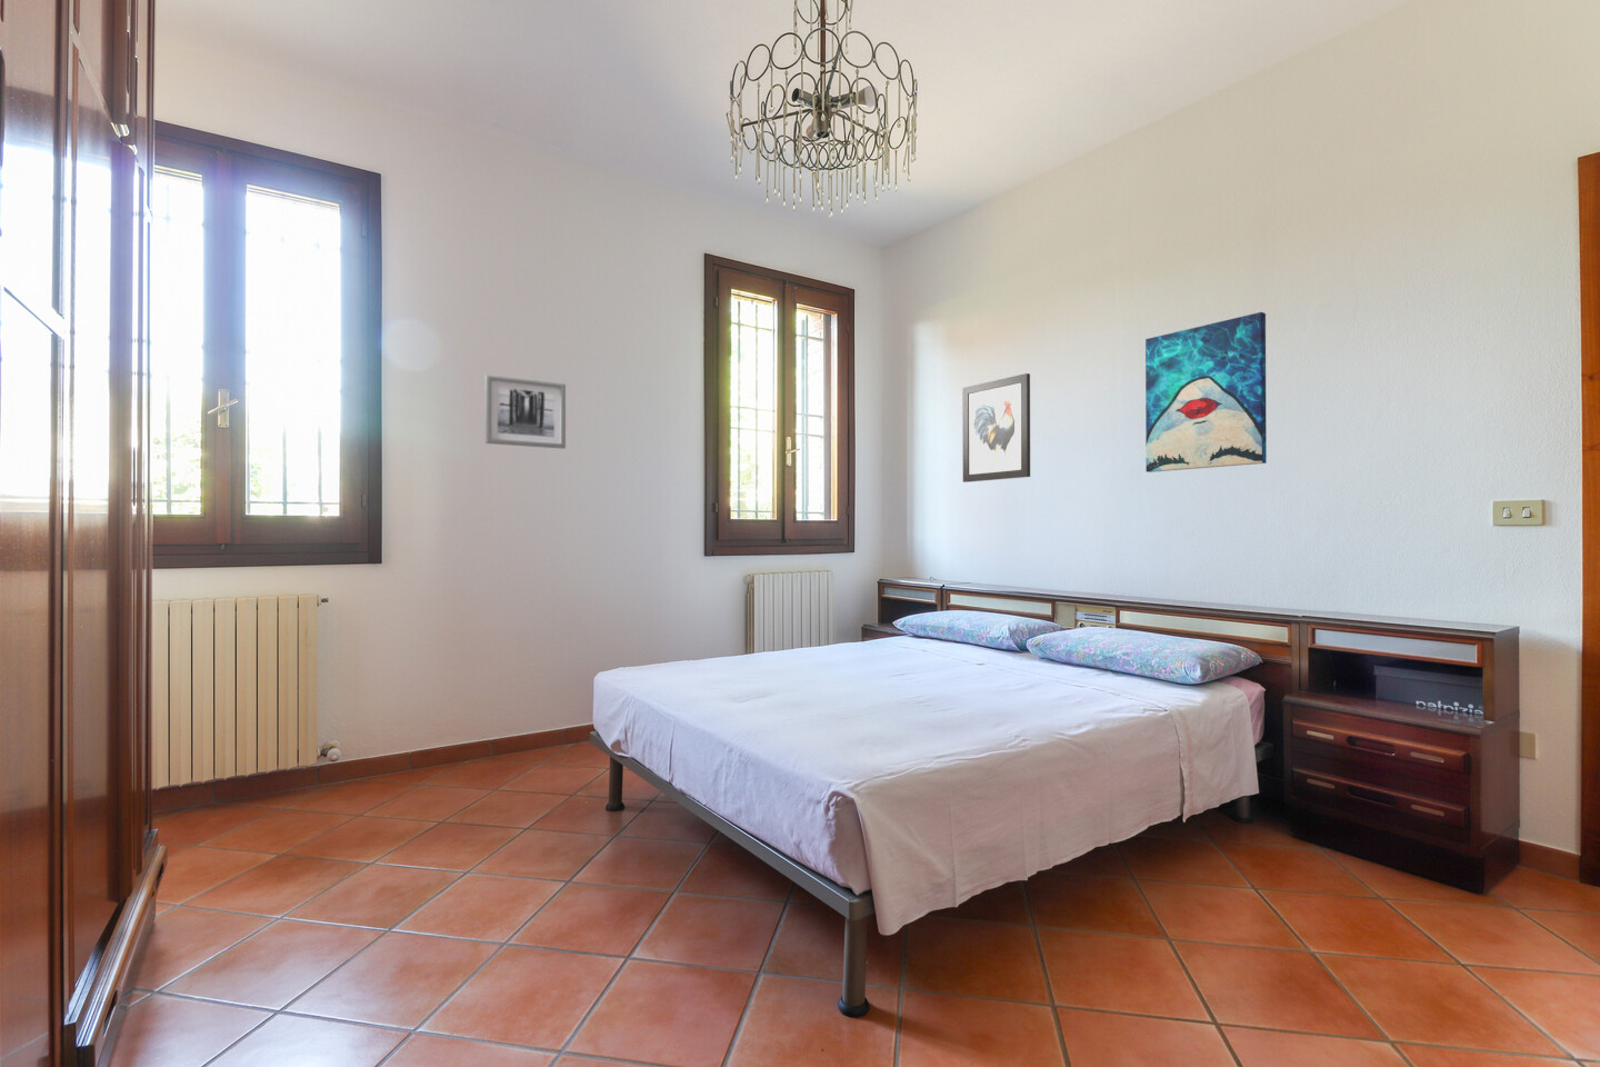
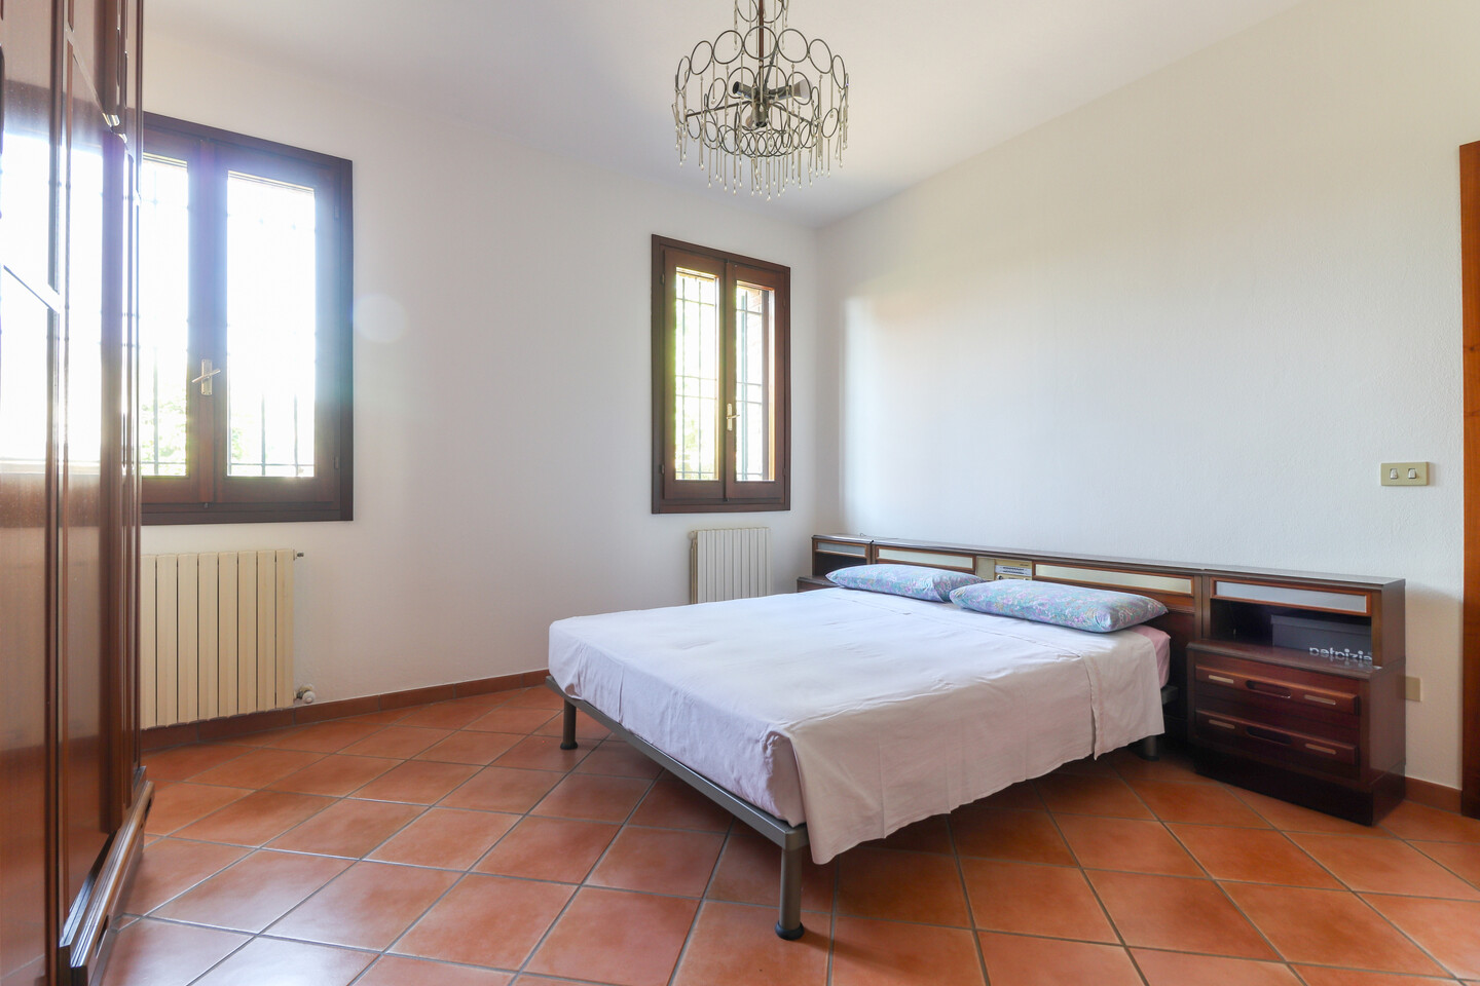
- wall art (994, 430)
- wall art (1201, 397)
- wall art (525, 412)
